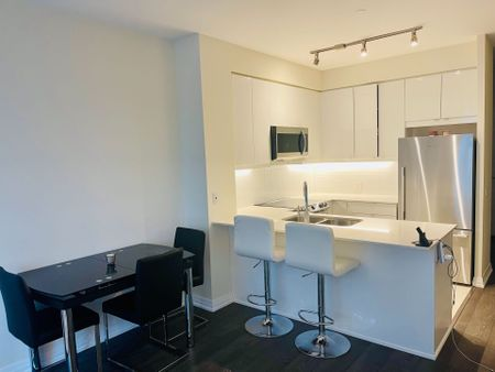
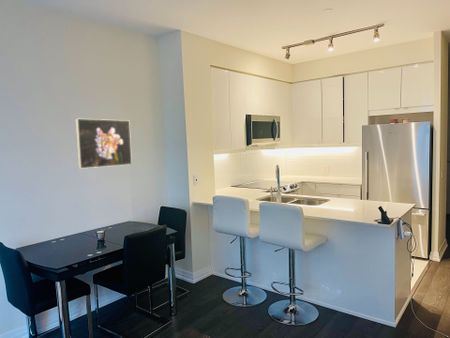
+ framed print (105, 143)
